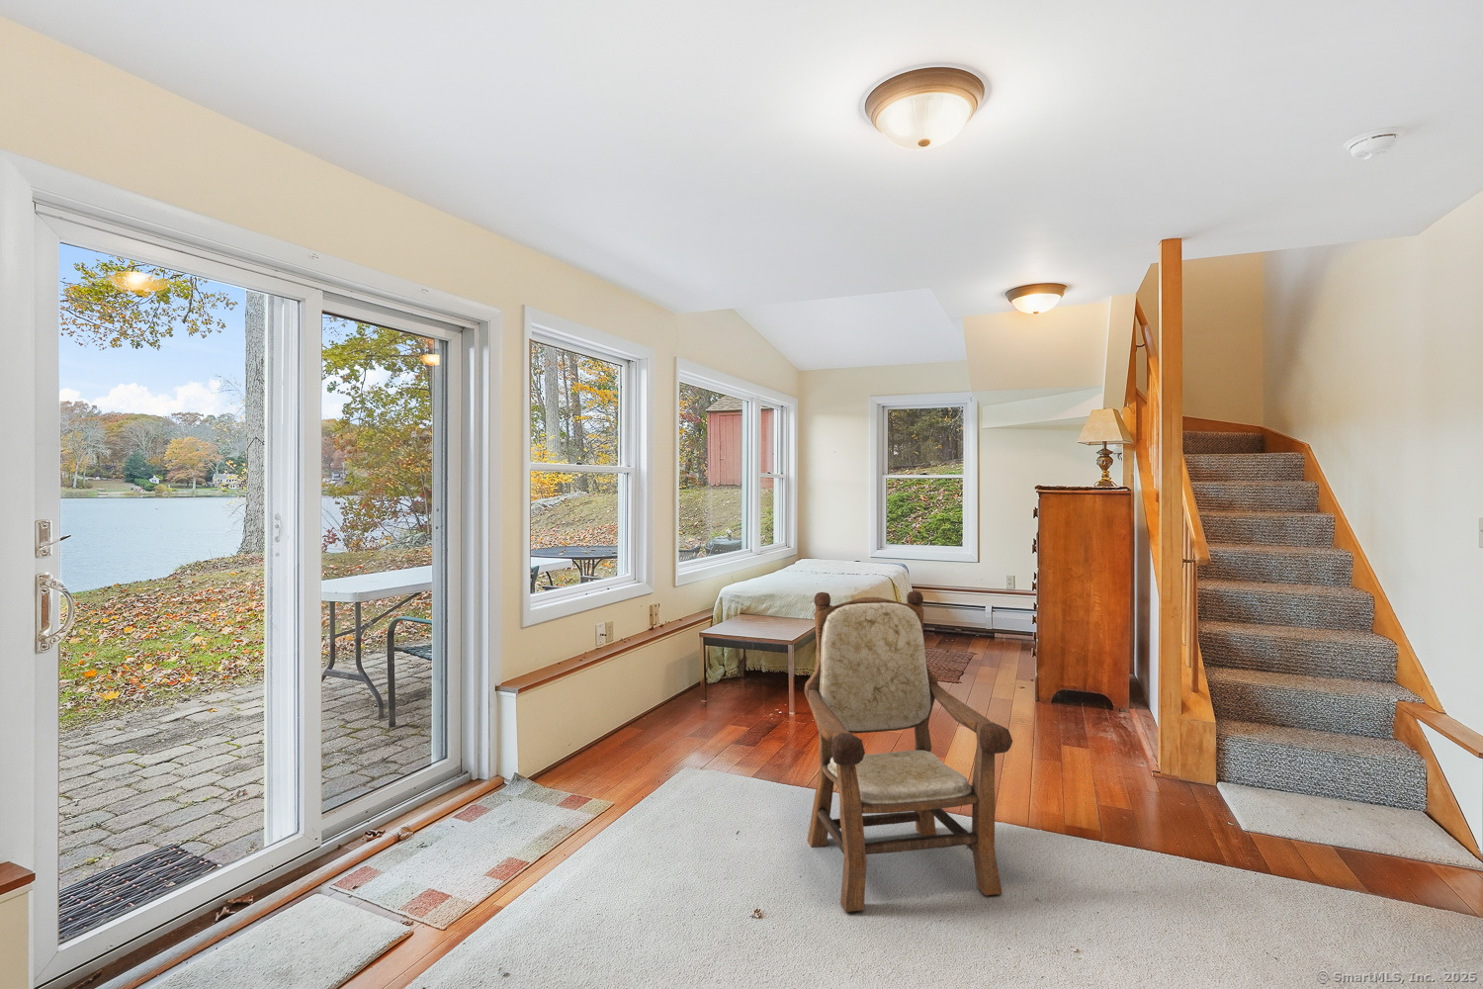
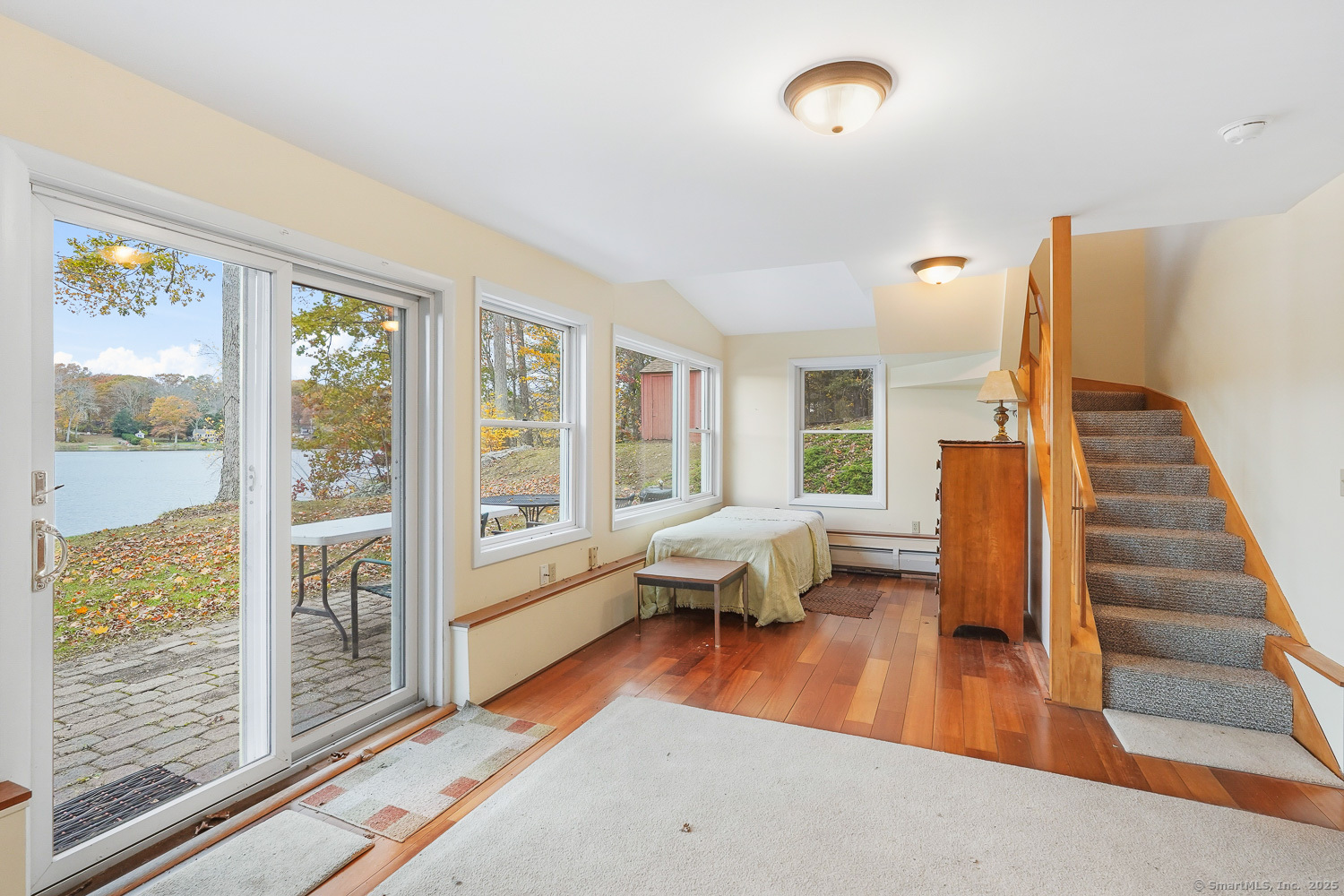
- armchair (893, 730)
